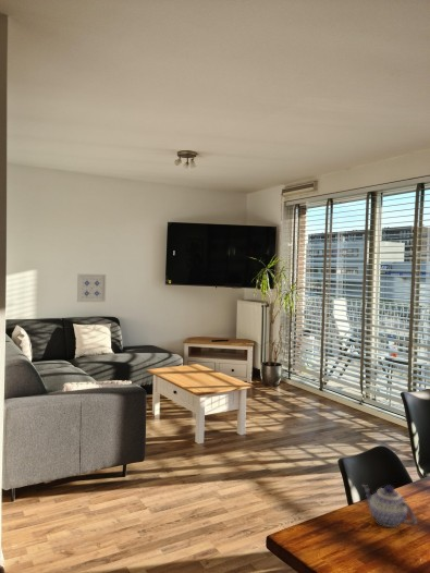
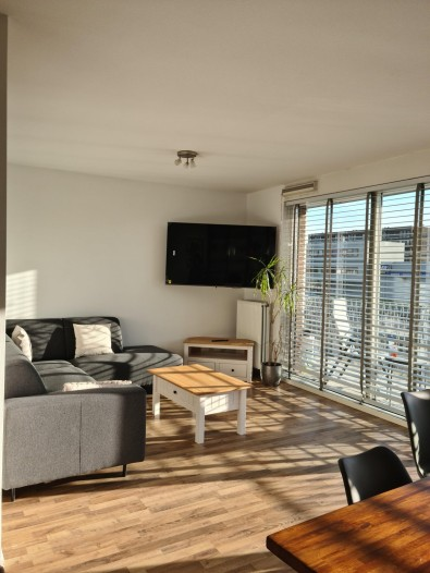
- teapot (388, 503)
- wall art (91, 288)
